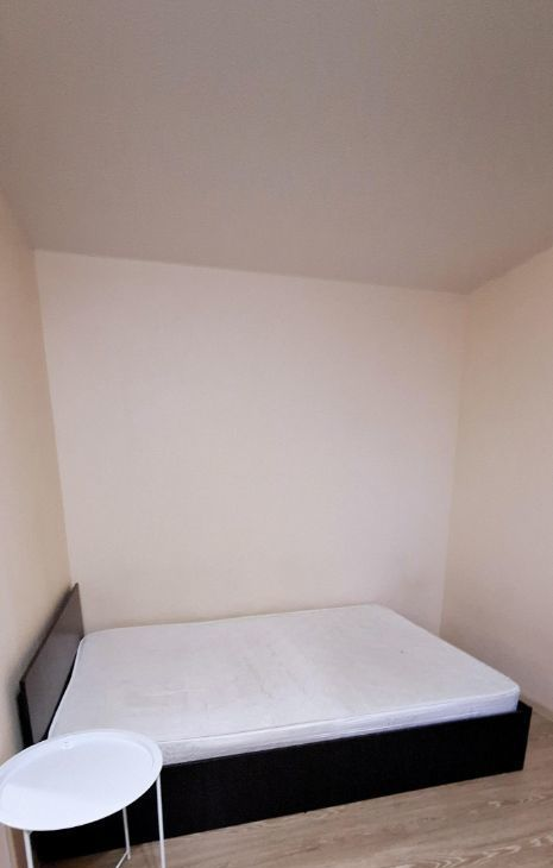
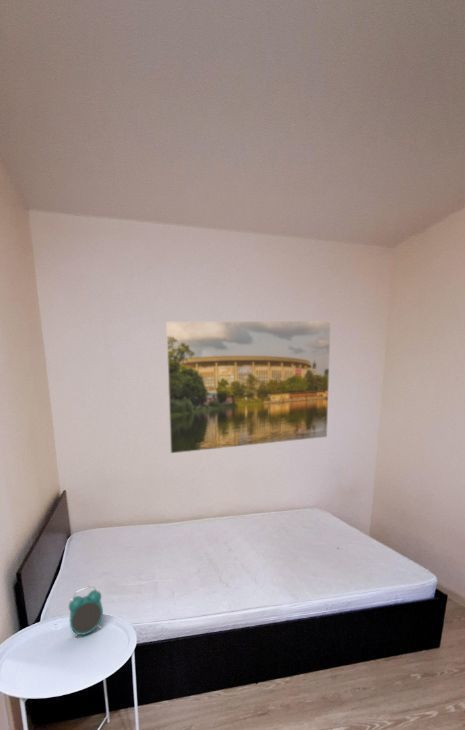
+ alarm clock (86, 610)
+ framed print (253, 384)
